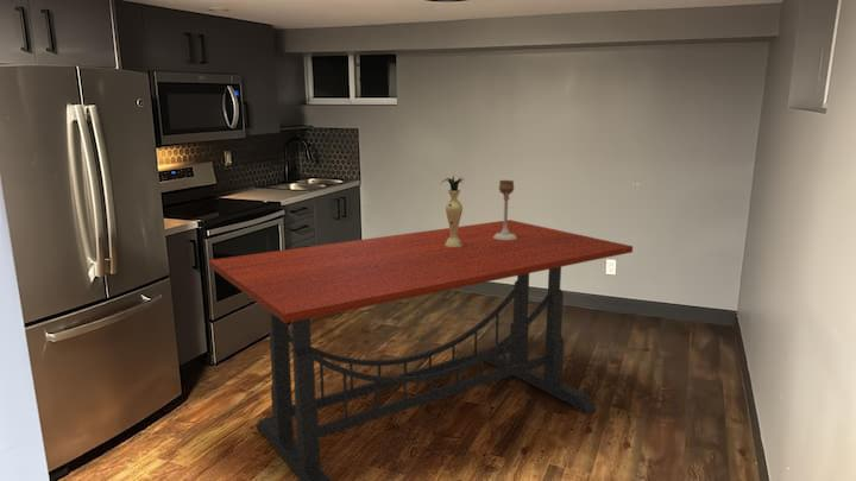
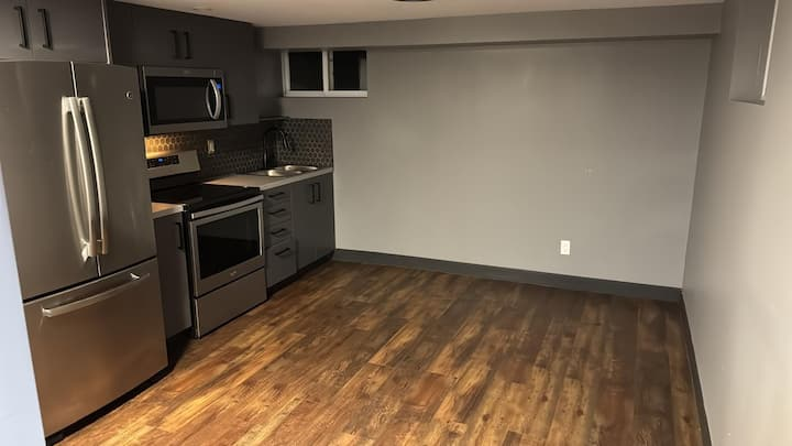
- candle holder (505, 209)
- dining table (435, 348)
- vase (454, 210)
